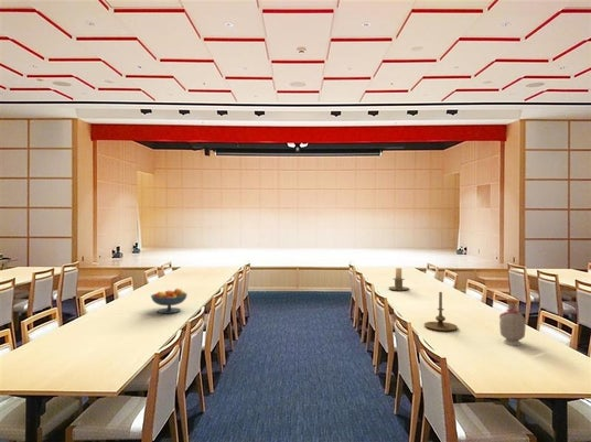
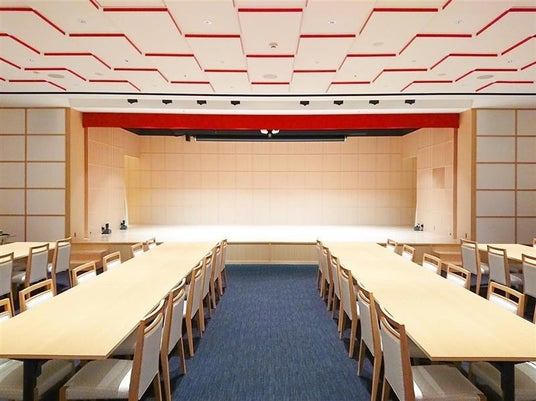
- candle holder (440, 309)
- bottle (512, 321)
- fruit bowl (169, 300)
- candle holder (398, 278)
